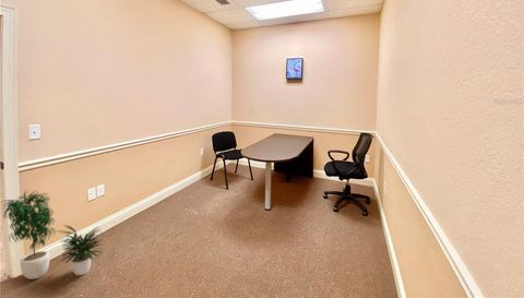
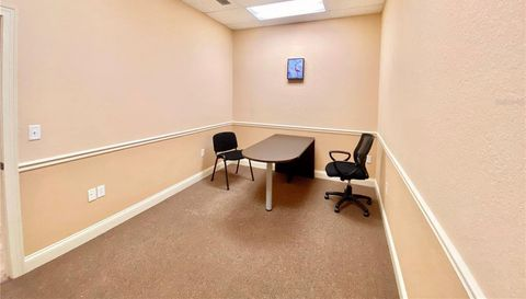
- potted plant (53, 230)
